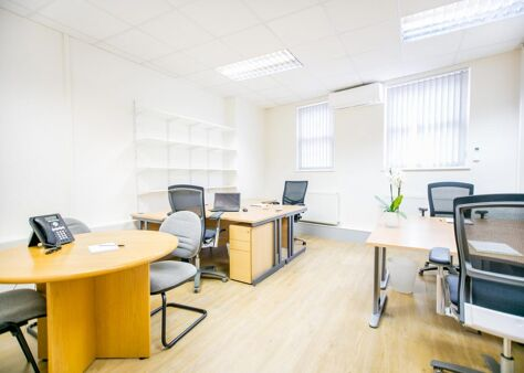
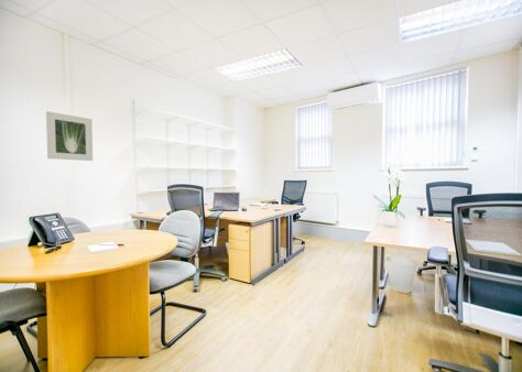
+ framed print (70, 138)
